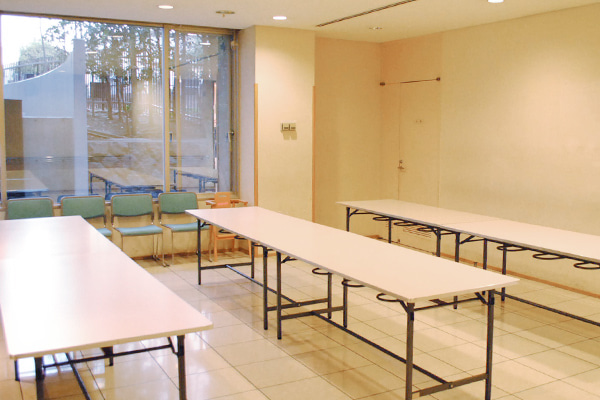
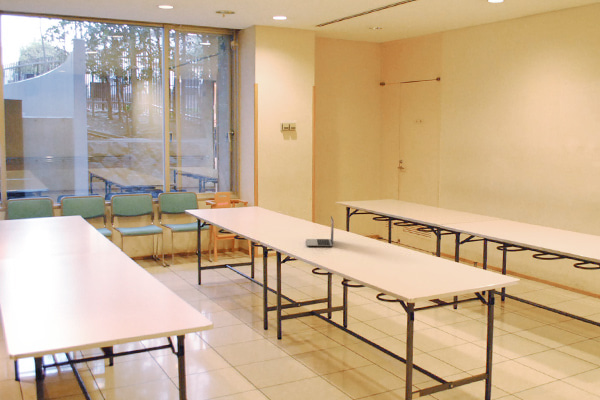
+ laptop (319, 239)
